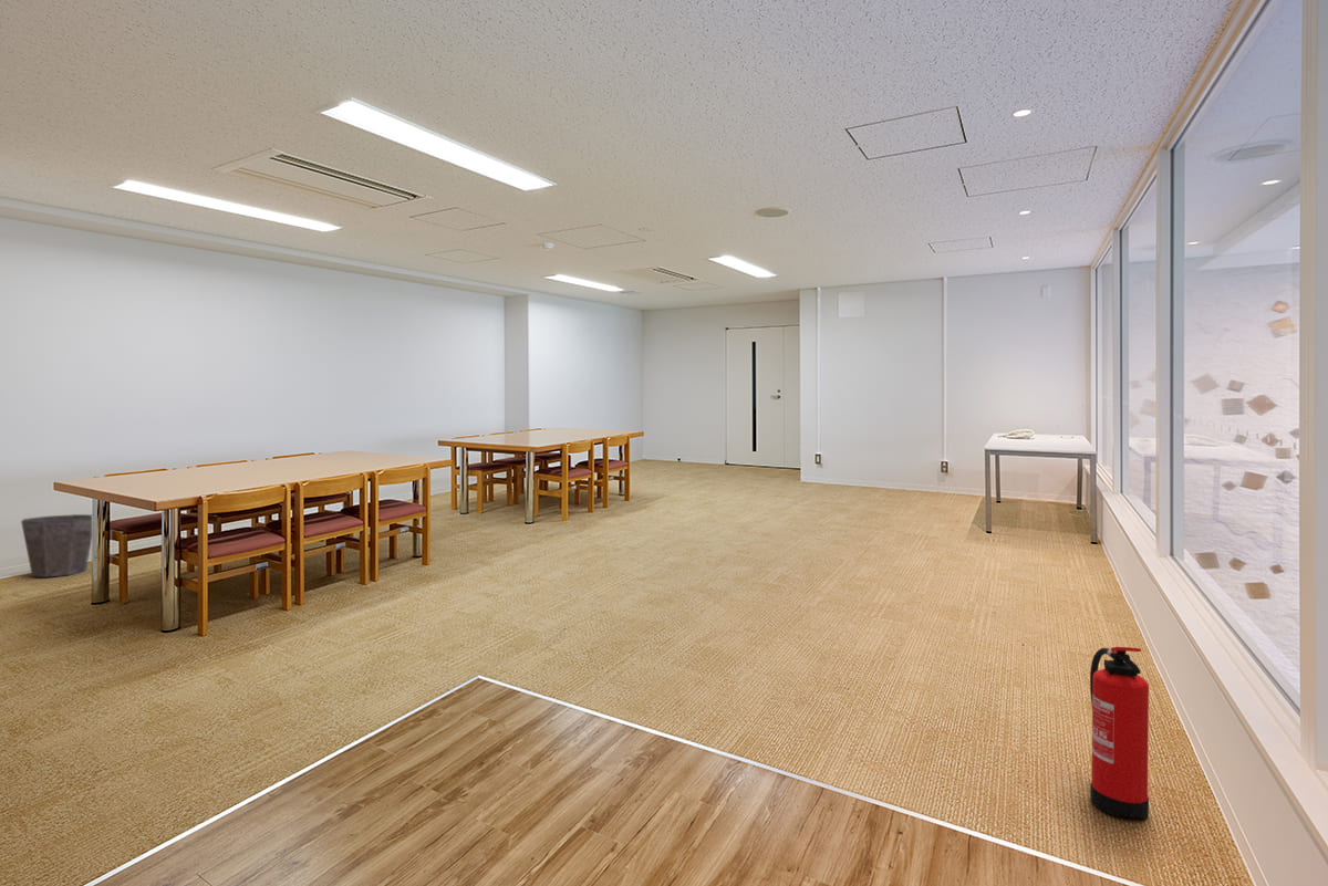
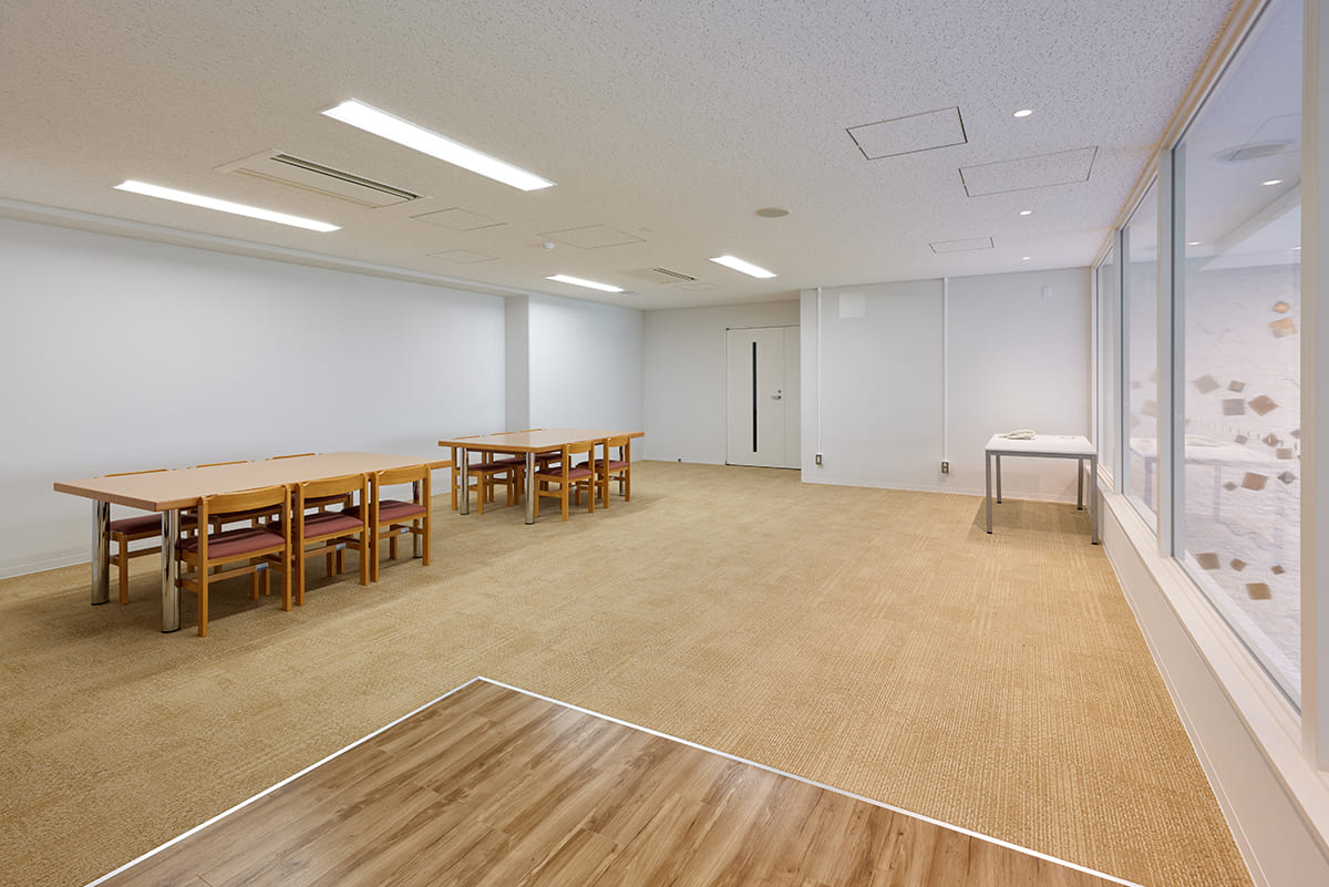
- waste bin (60, 544)
- fire extinguisher (1113, 717)
